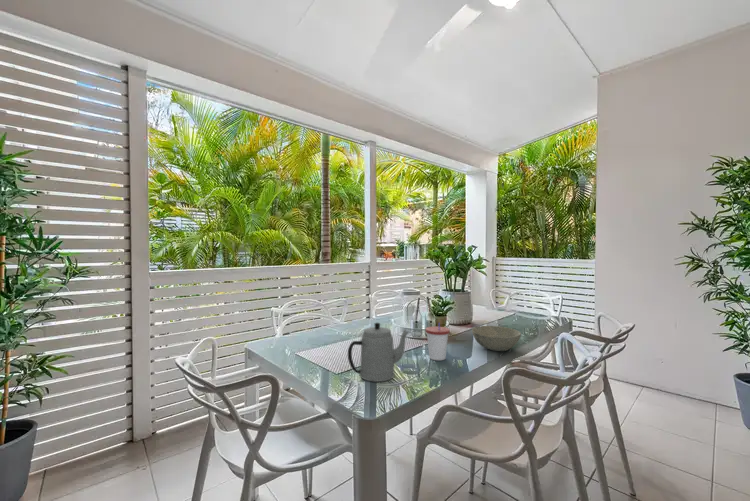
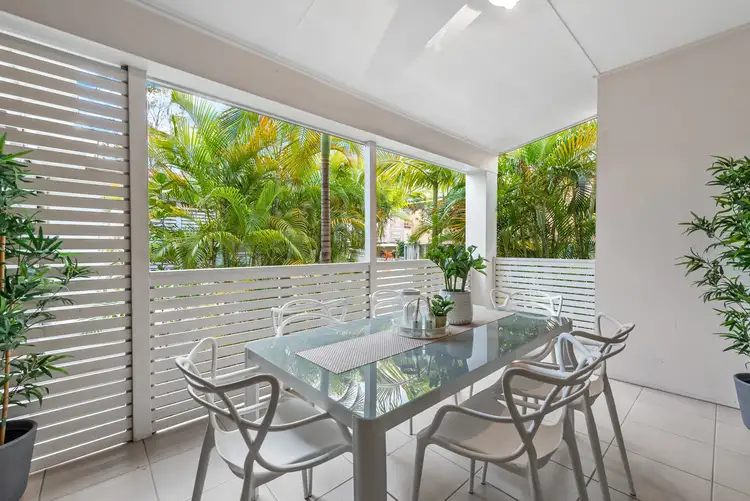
- teapot (379, 348)
- bowl (495, 339)
- cup (437, 339)
